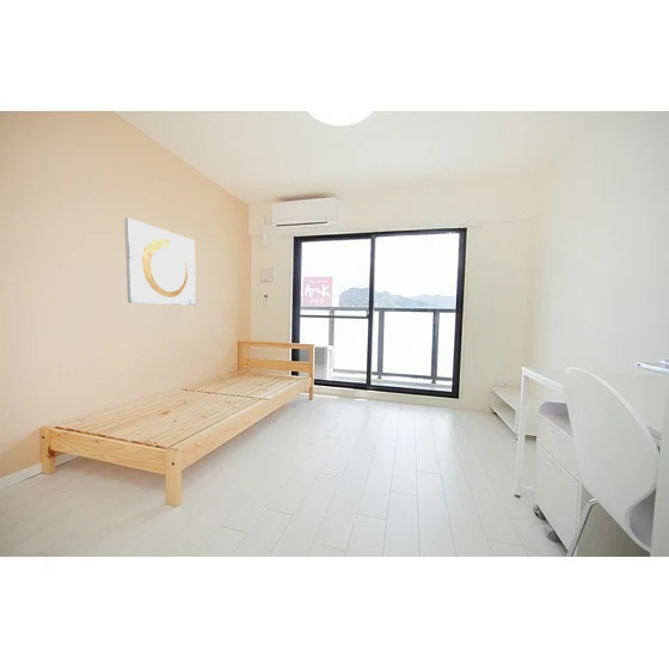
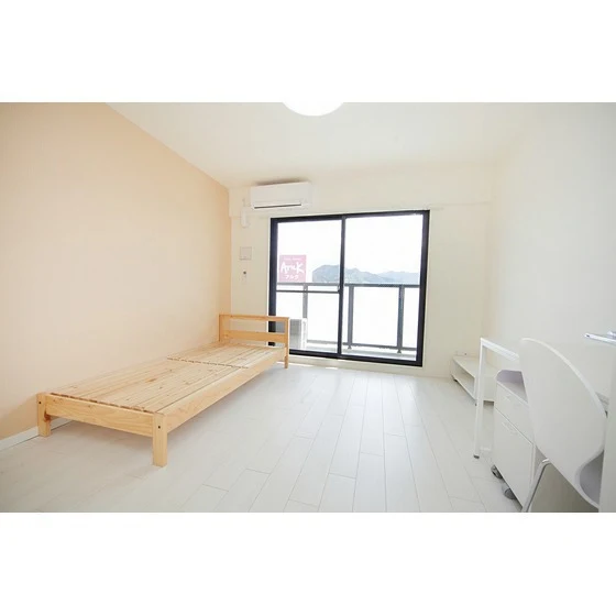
- wall art (165, 268)
